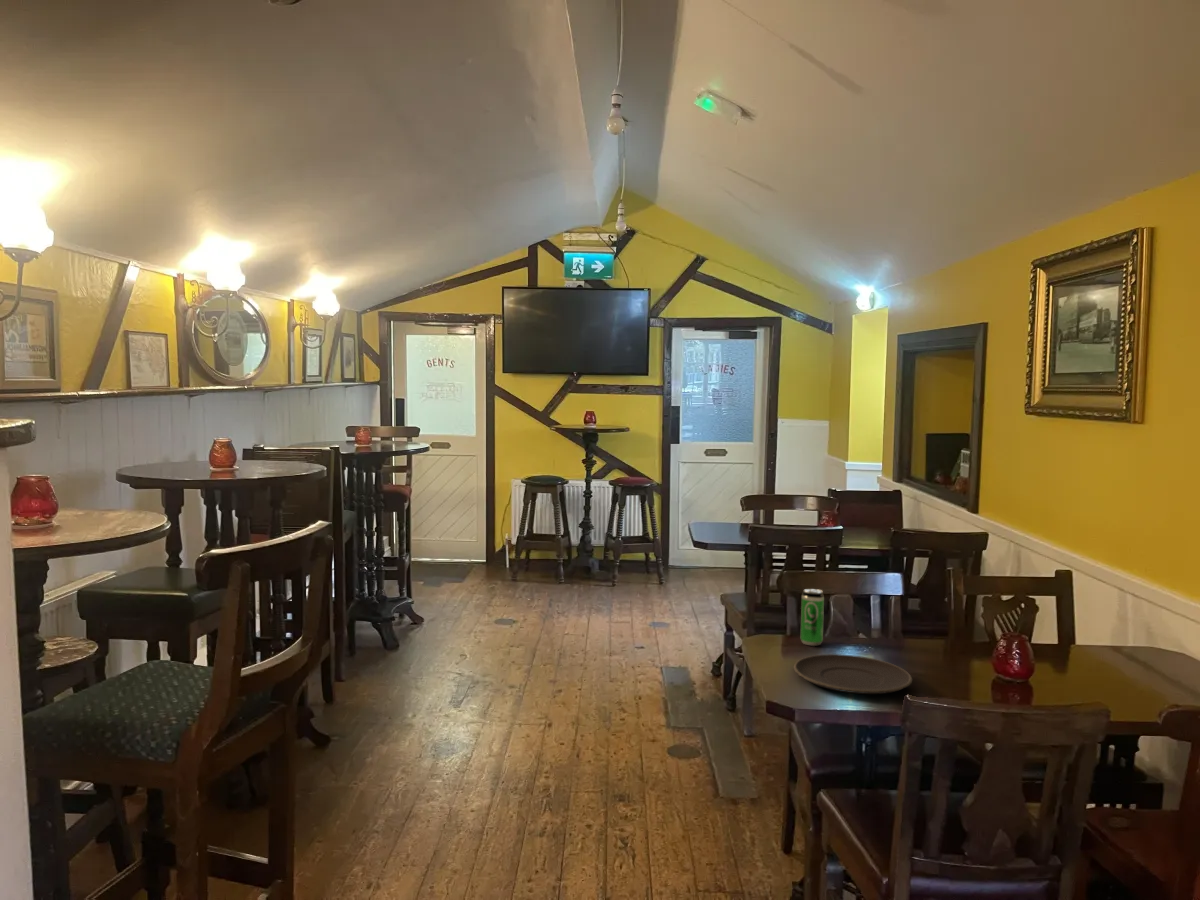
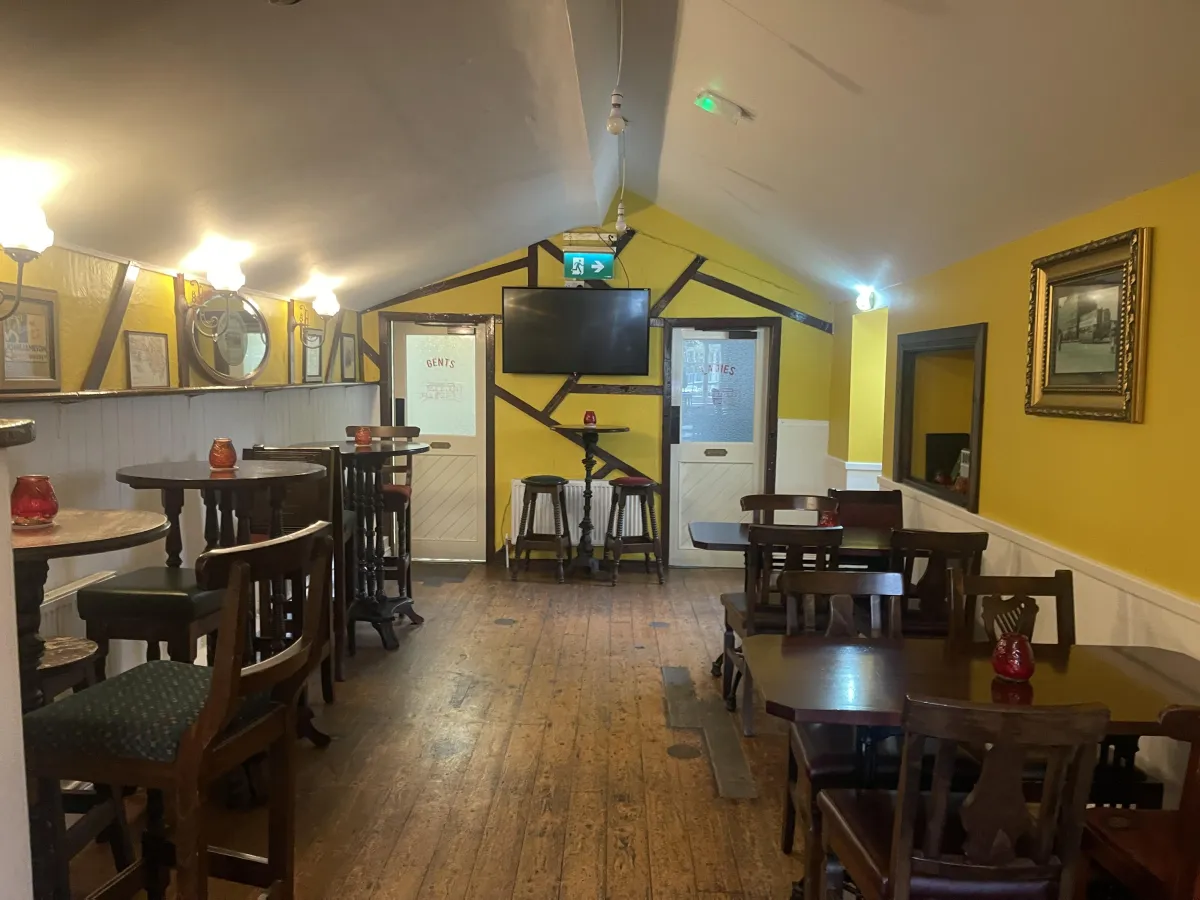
- plate (851, 675)
- beverage can (812, 616)
